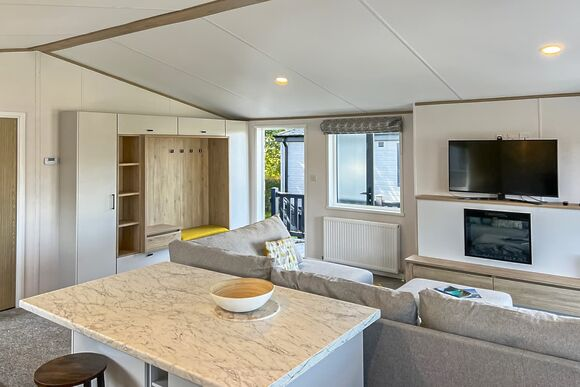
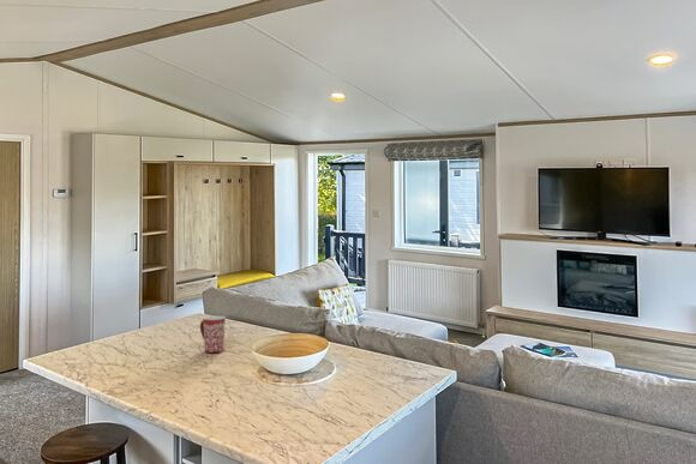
+ mug (211, 333)
